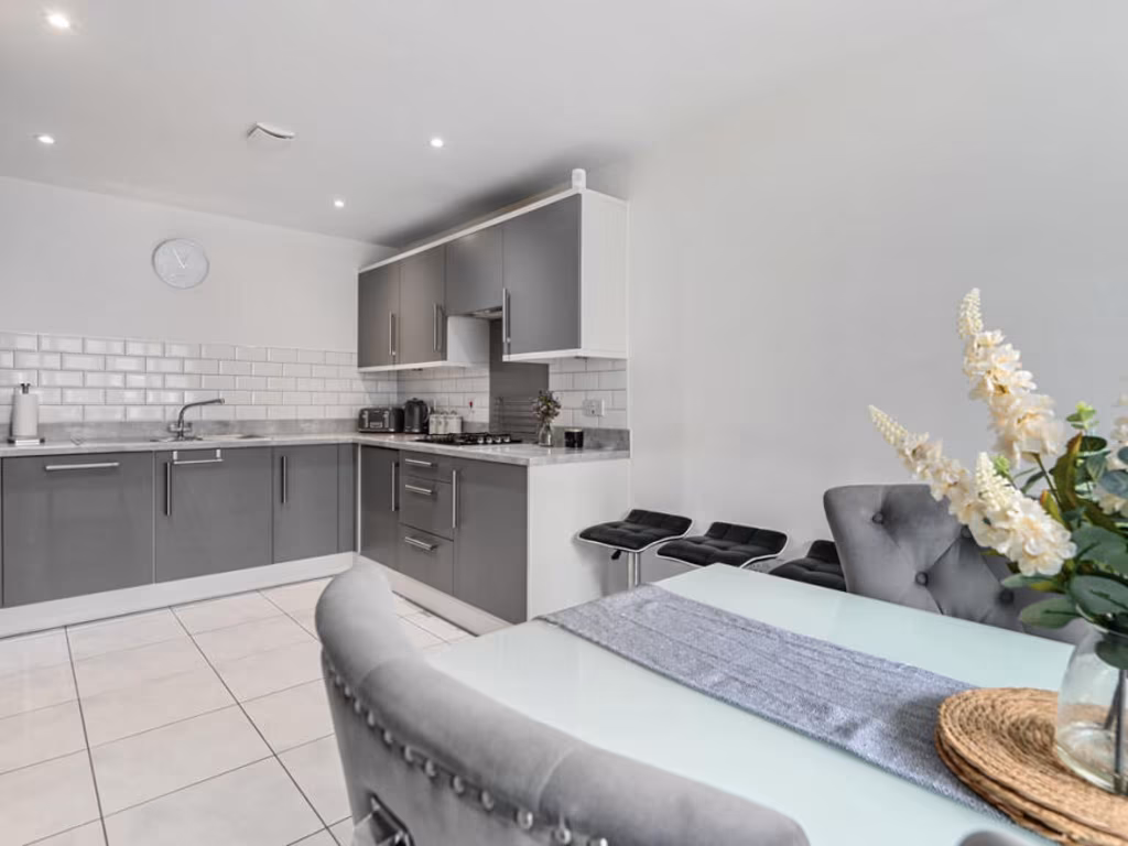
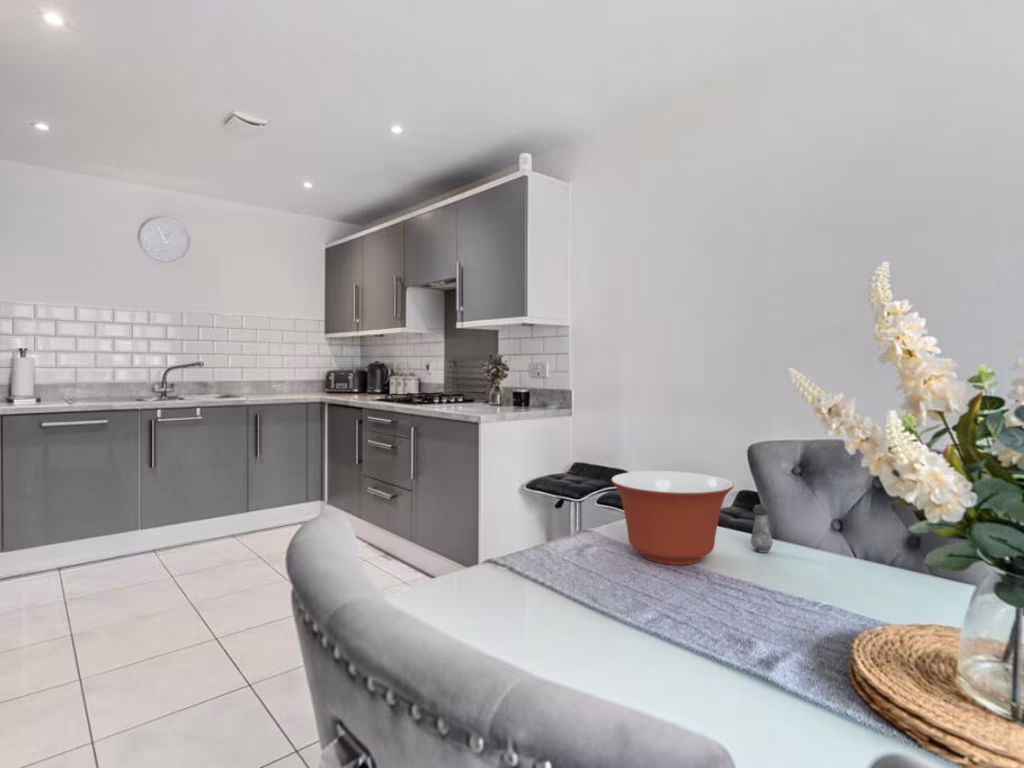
+ mixing bowl (670, 517)
+ salt shaker (761, 527)
